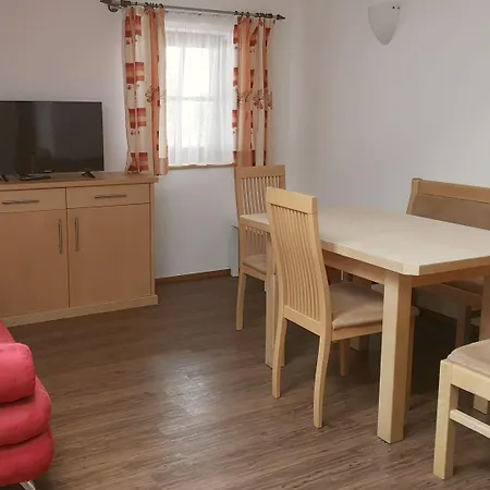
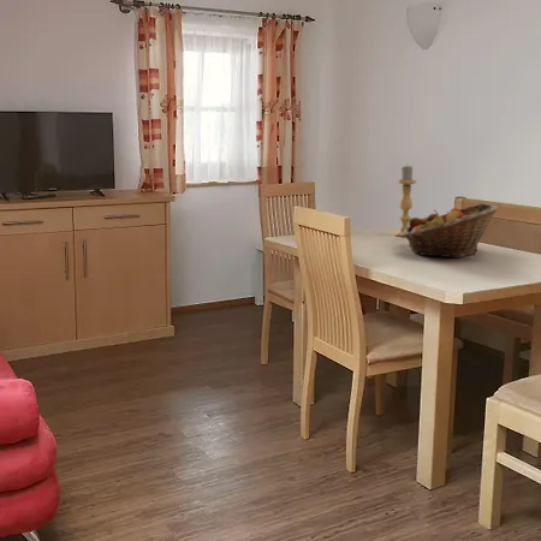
+ fruit basket (448, 227)
+ candle holder (405, 200)
